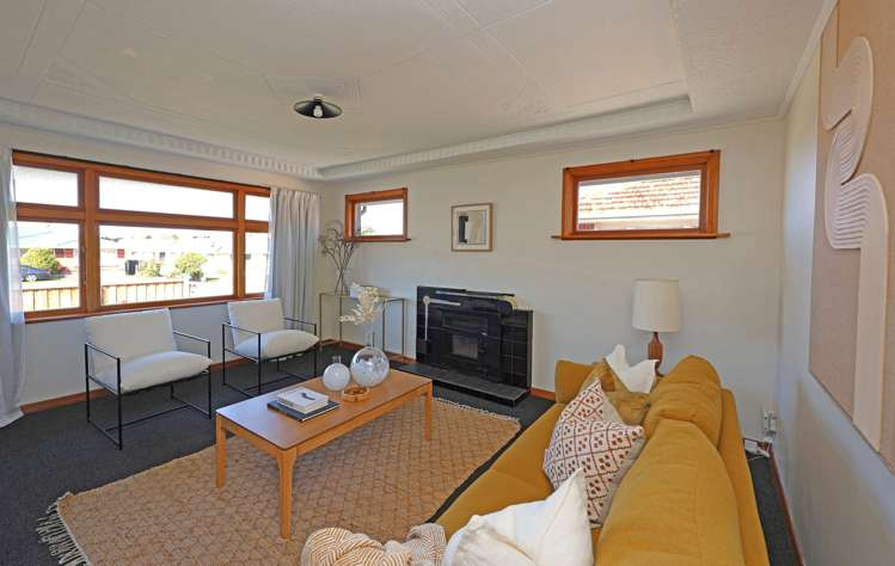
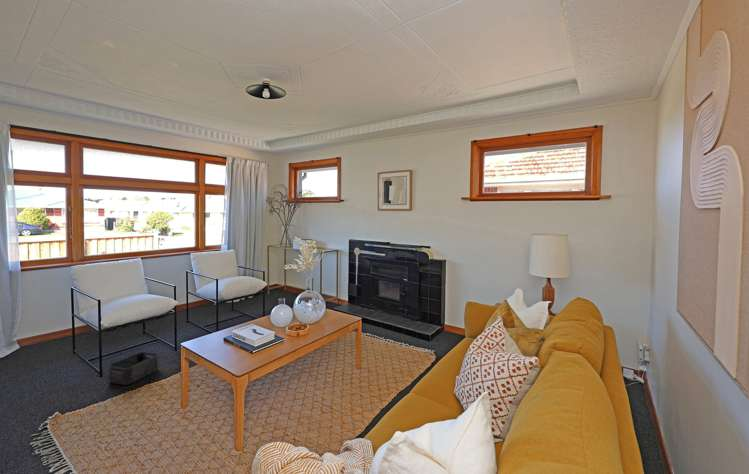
+ storage bin (134, 367)
